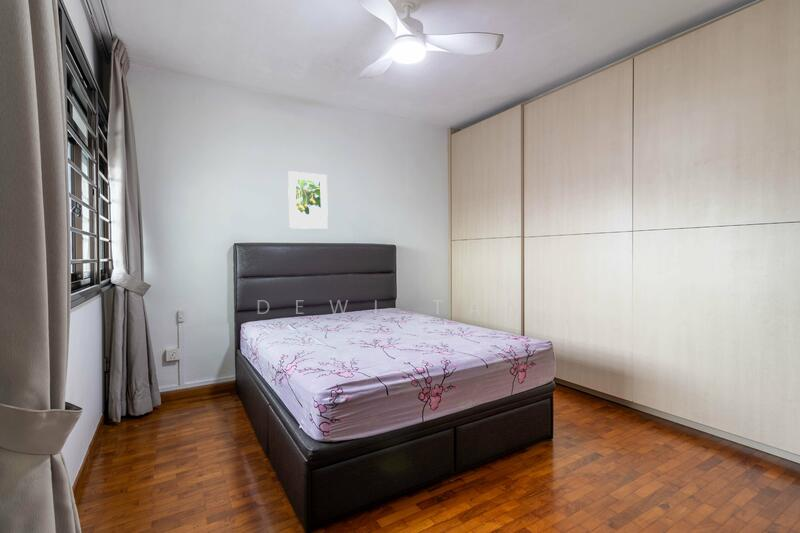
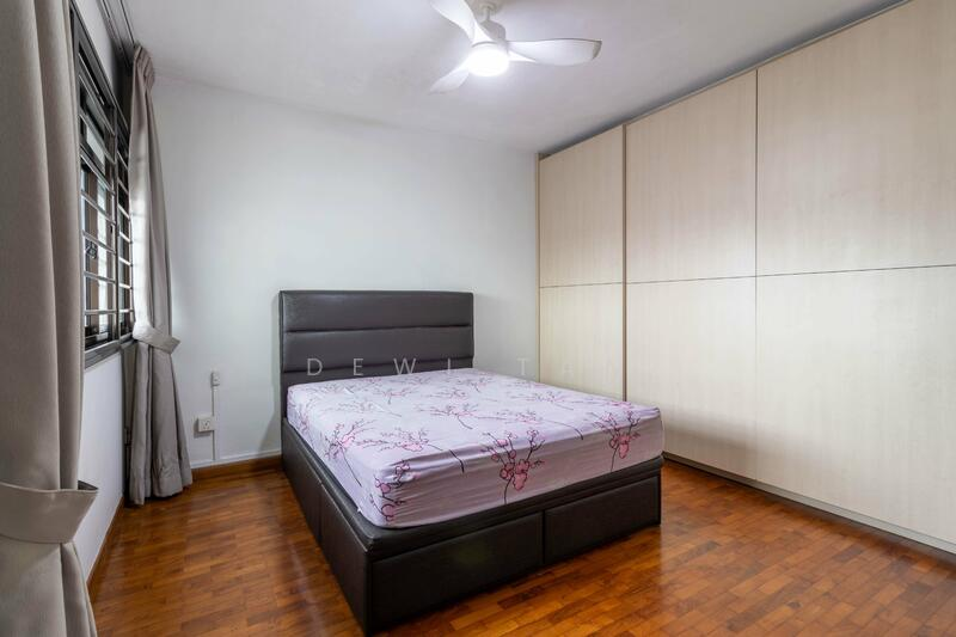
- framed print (308, 200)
